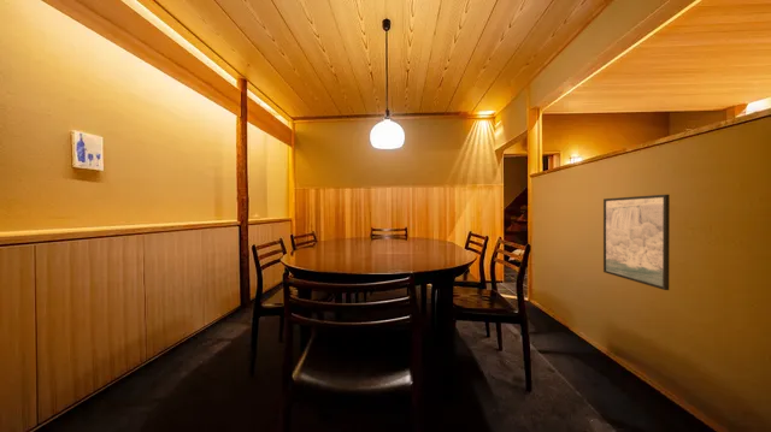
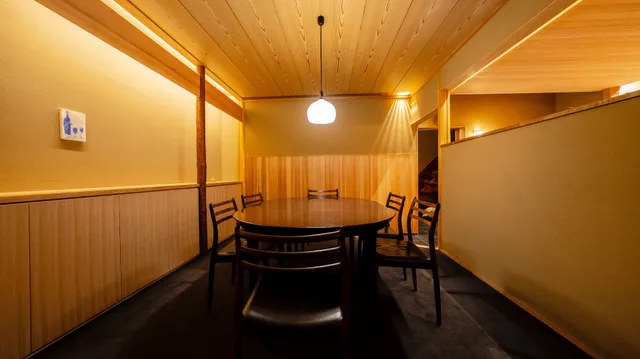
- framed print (631, 238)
